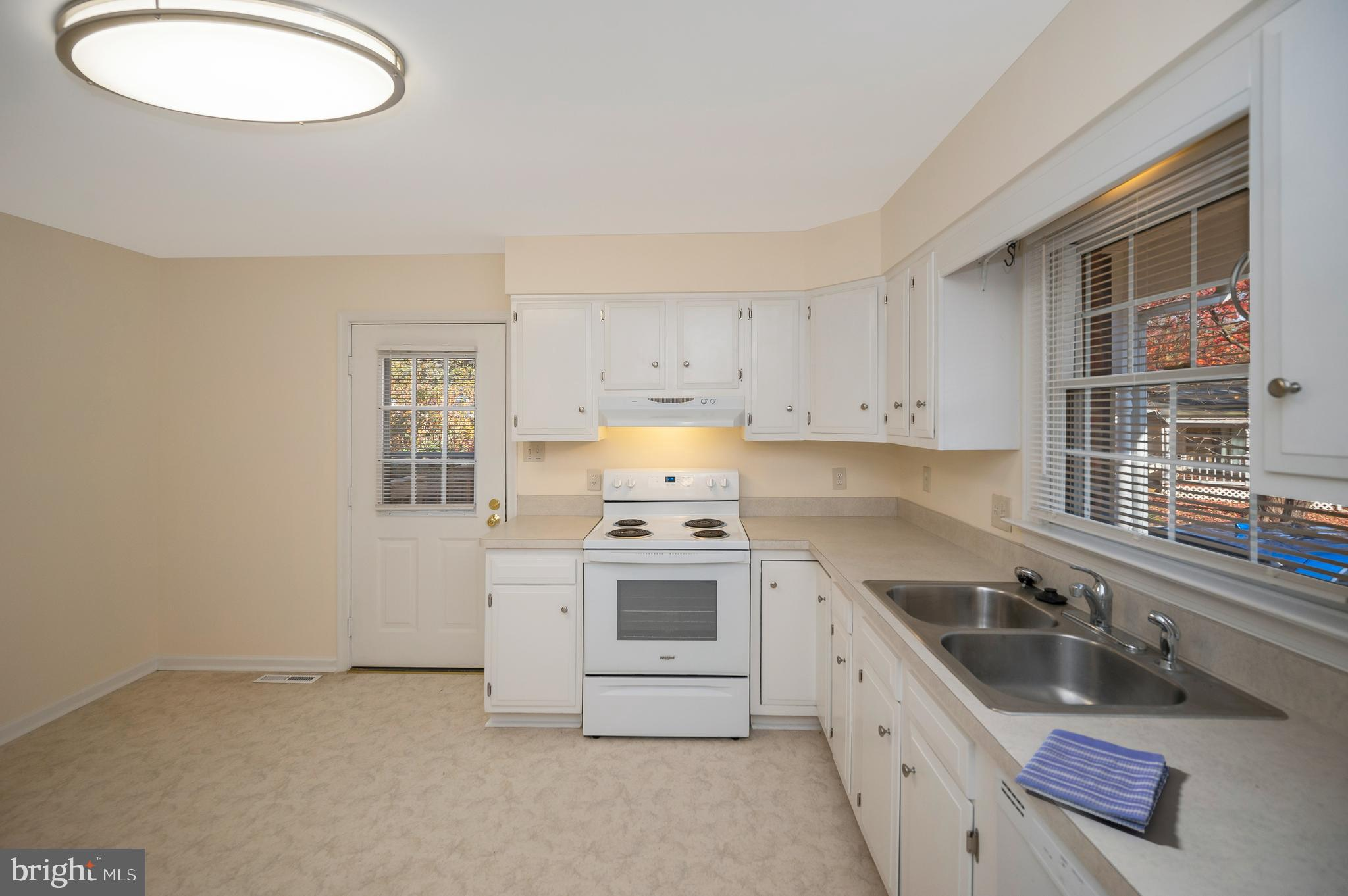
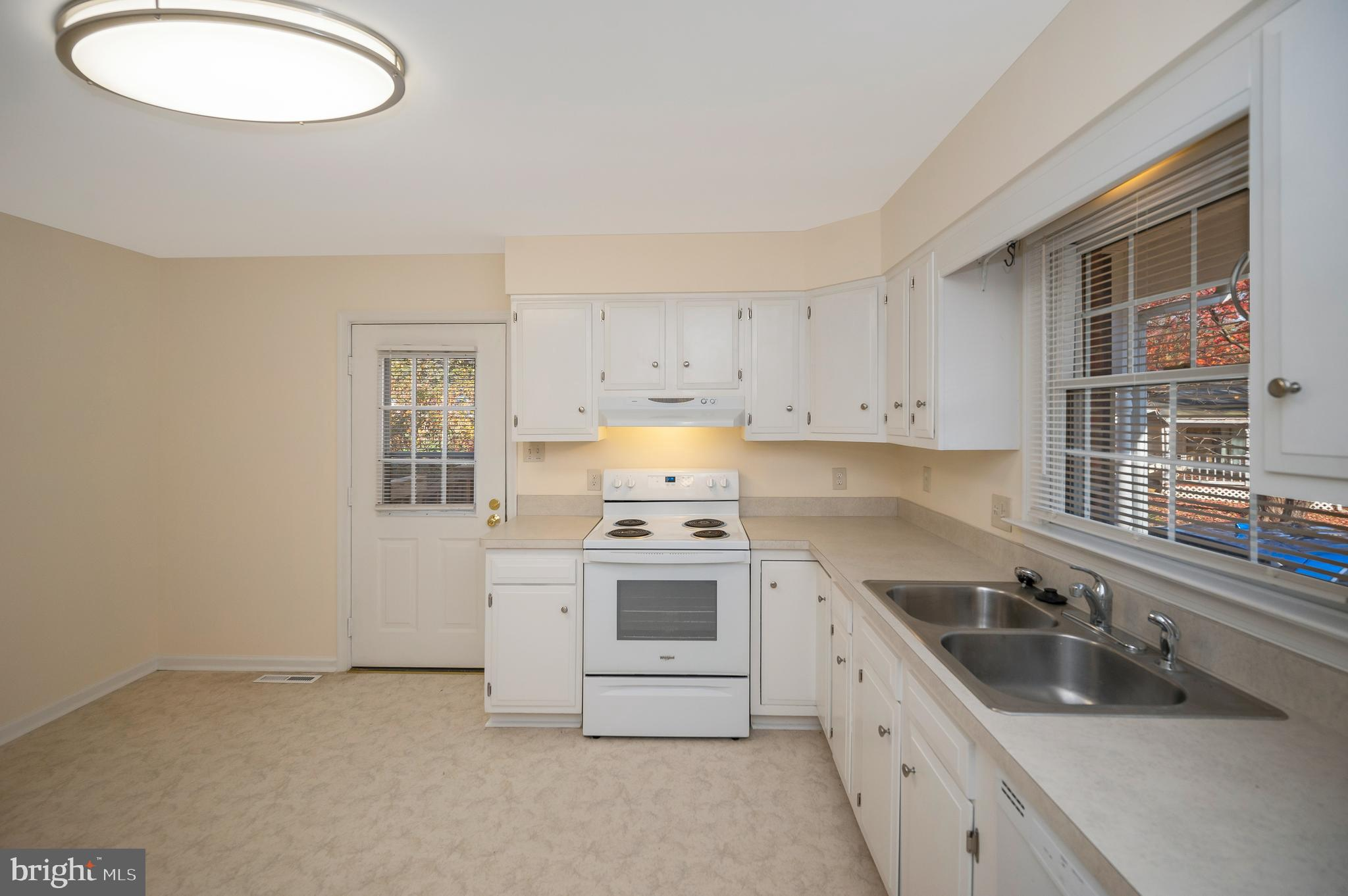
- dish towel (1093, 770)
